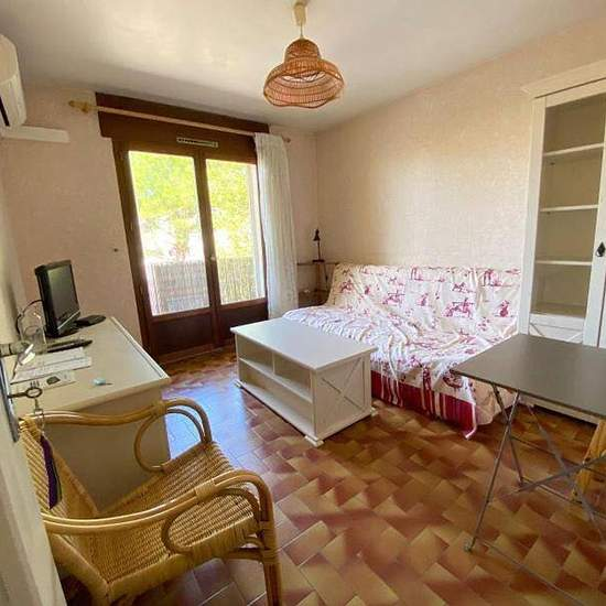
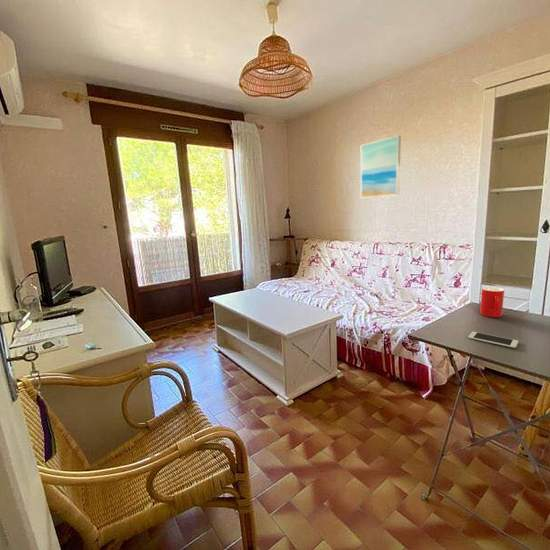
+ smartphone (492, 339)
+ wall art (379, 169)
+ cup (491, 302)
